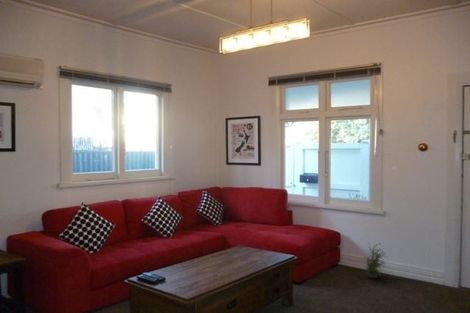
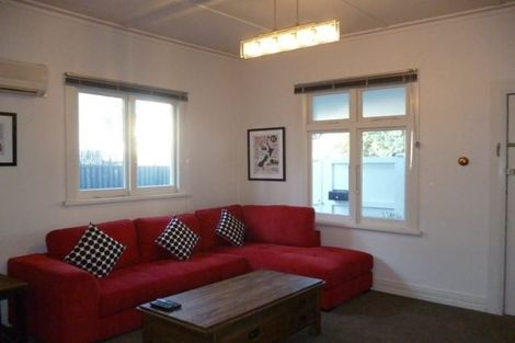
- potted plant (375, 260)
